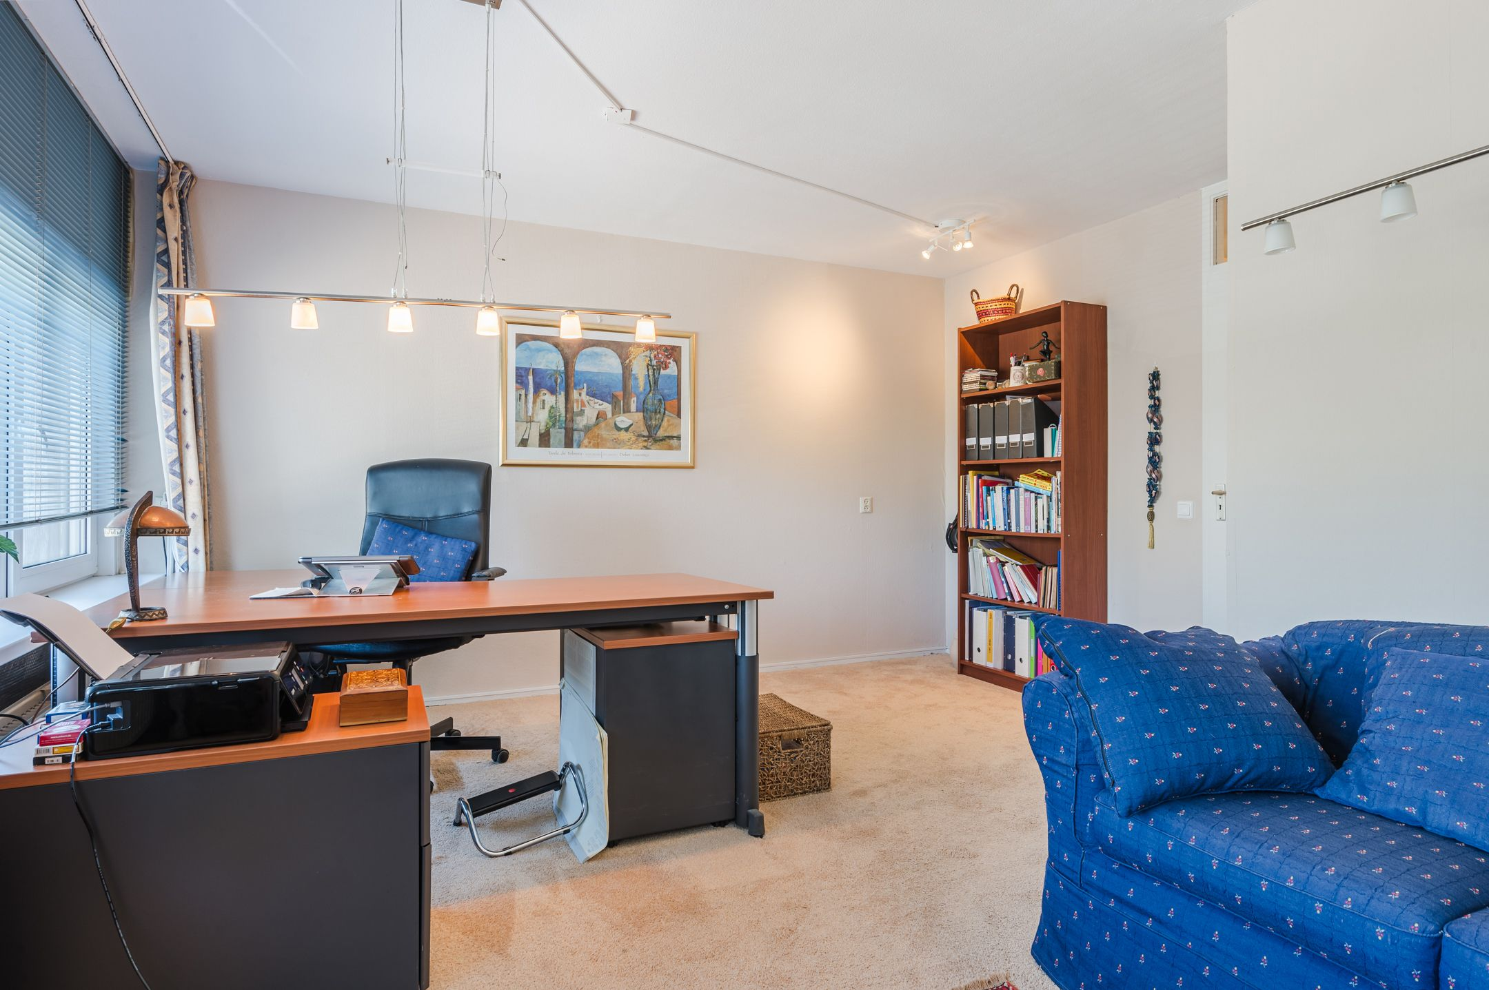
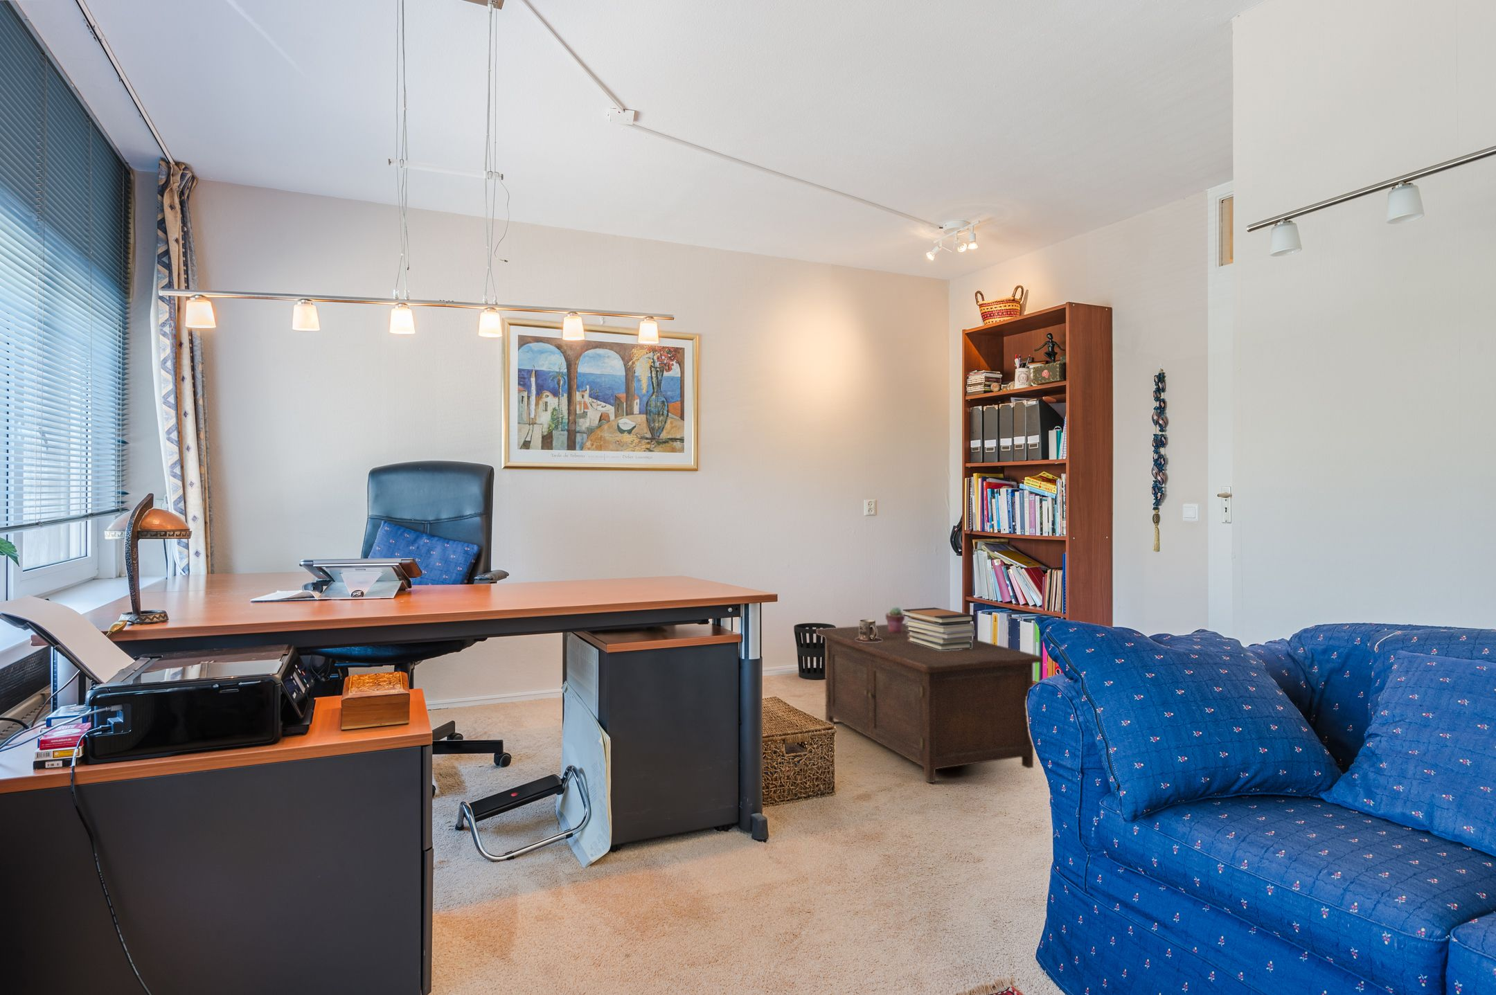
+ cabinet (917, 693)
+ wastebasket (814, 650)
+ mug (869, 630)
+ book stack (938, 627)
+ potted succulent (895, 619)
